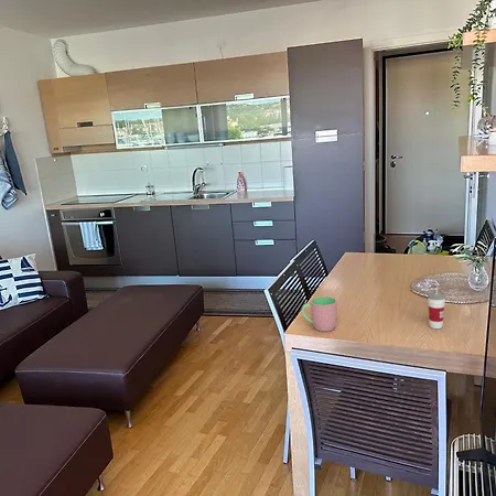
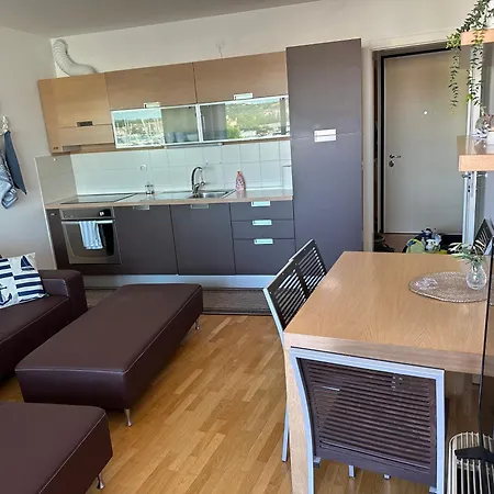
- cup (319, 314)
- cup (435, 304)
